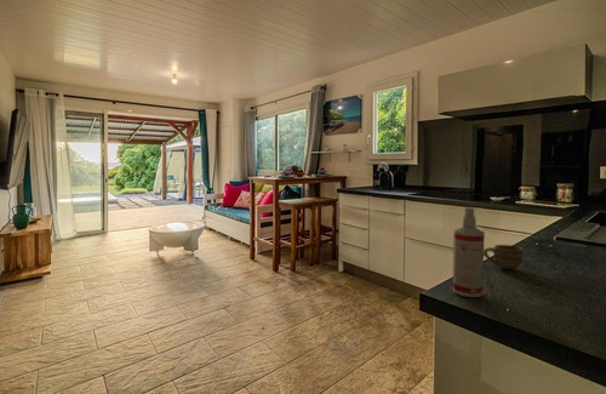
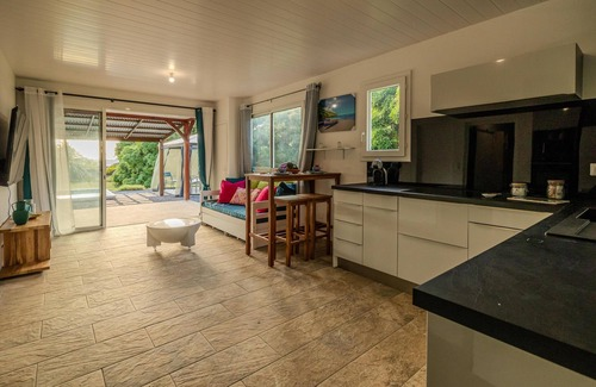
- spray bottle (468, 250)
- cup (502, 256)
